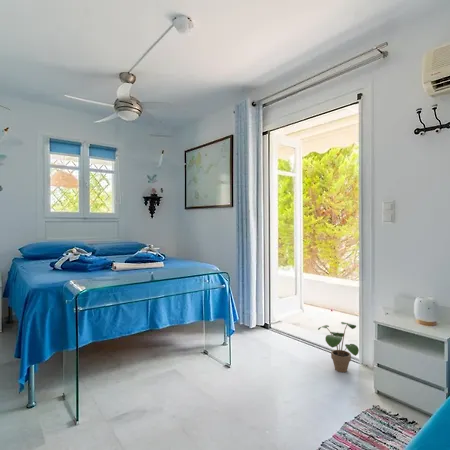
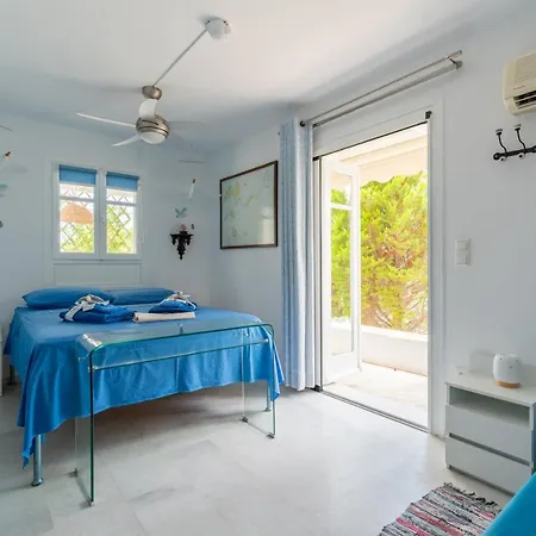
- potted plant (341, 347)
